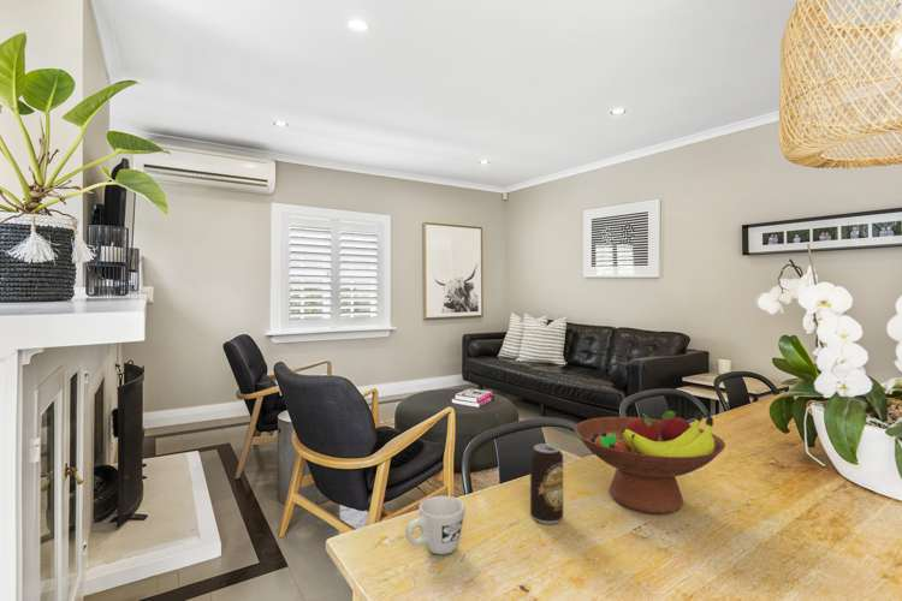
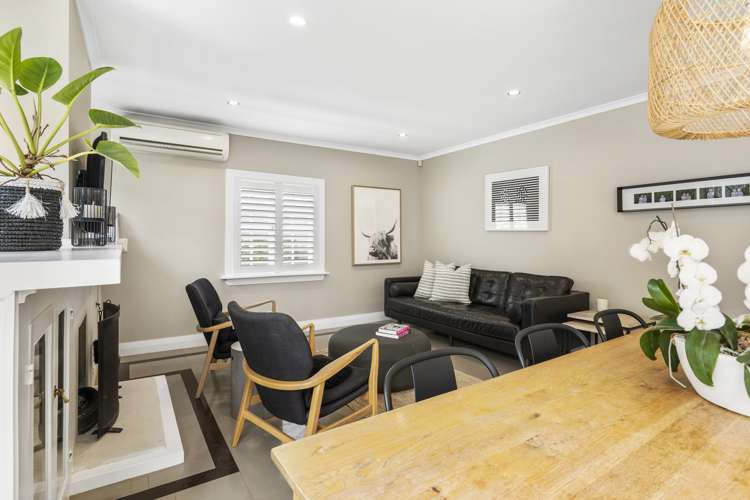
- mug (434, 529)
- fruit bowl (645, 453)
- beverage can (546, 482)
